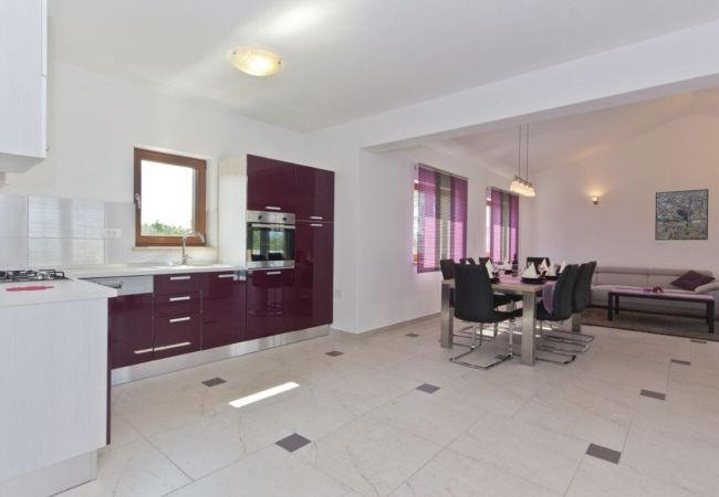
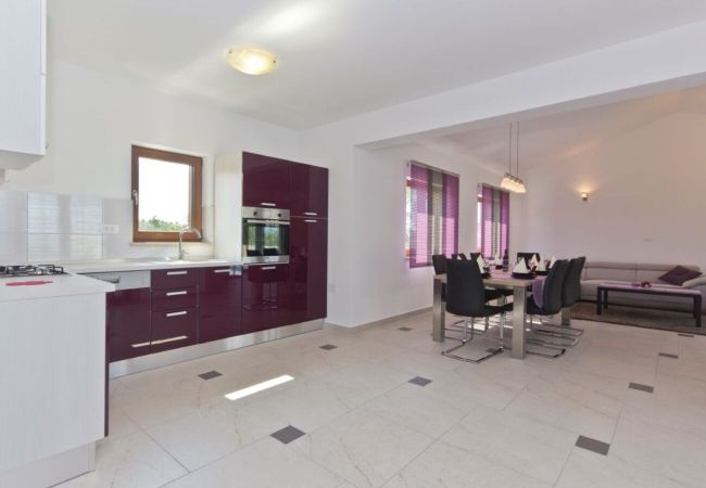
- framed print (680, 215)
